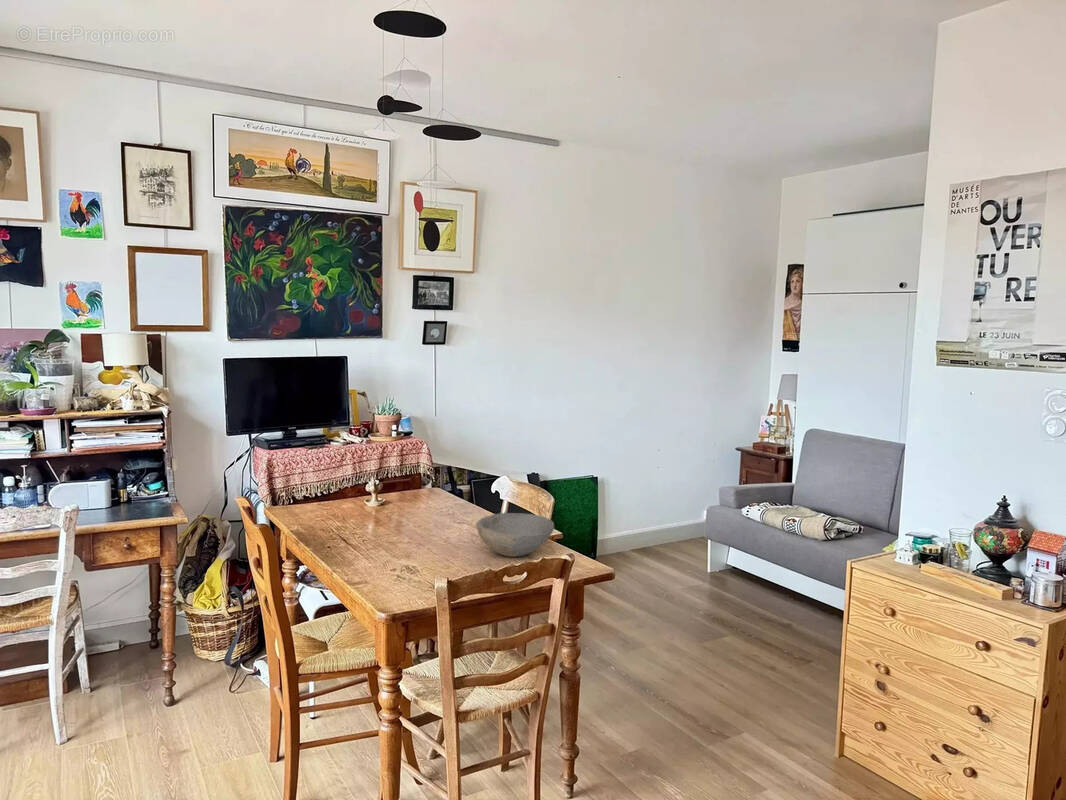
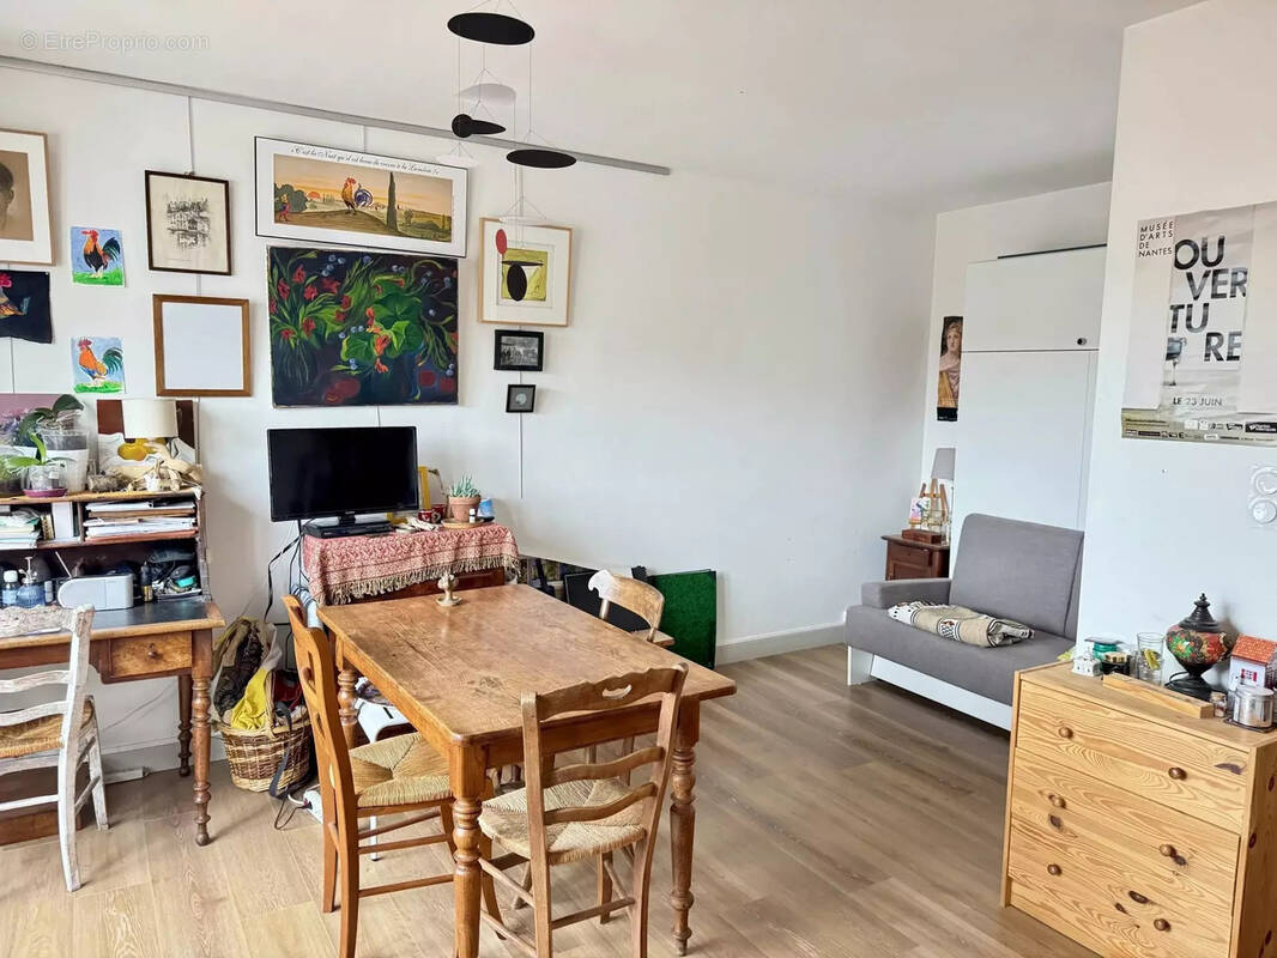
- bowl (514, 537)
